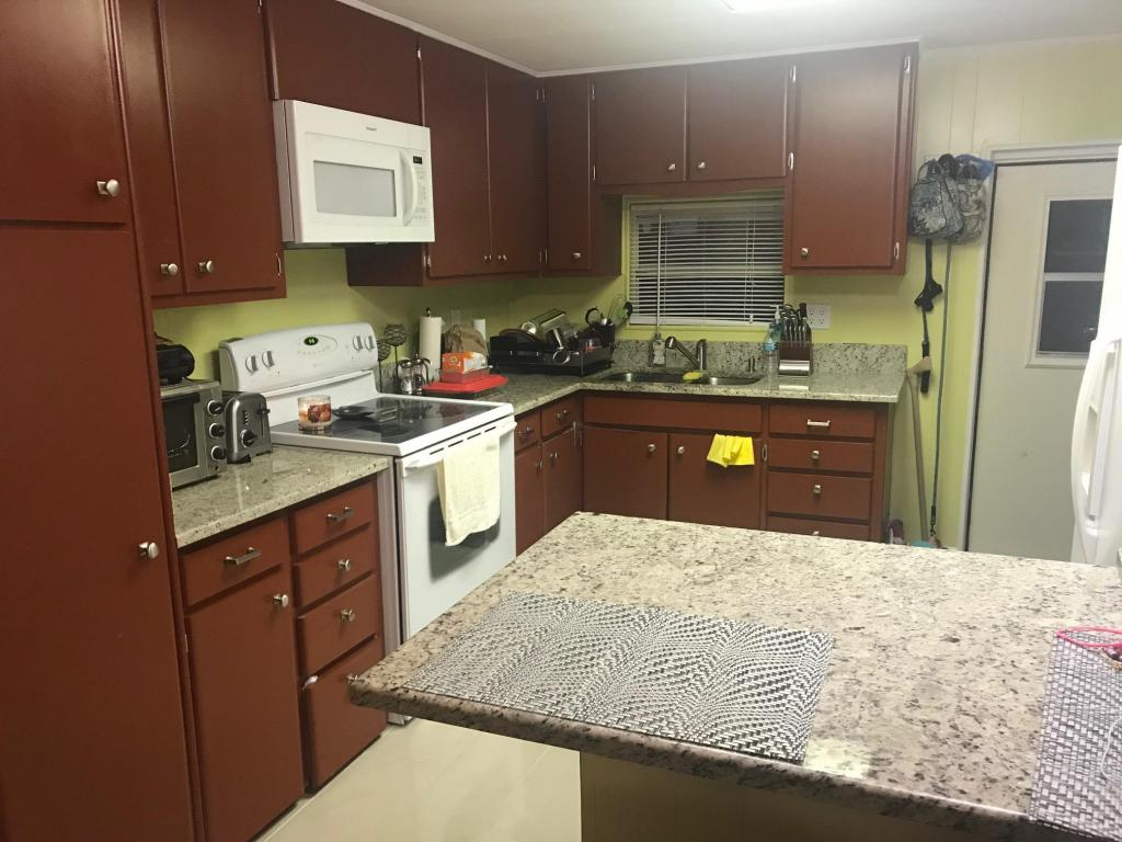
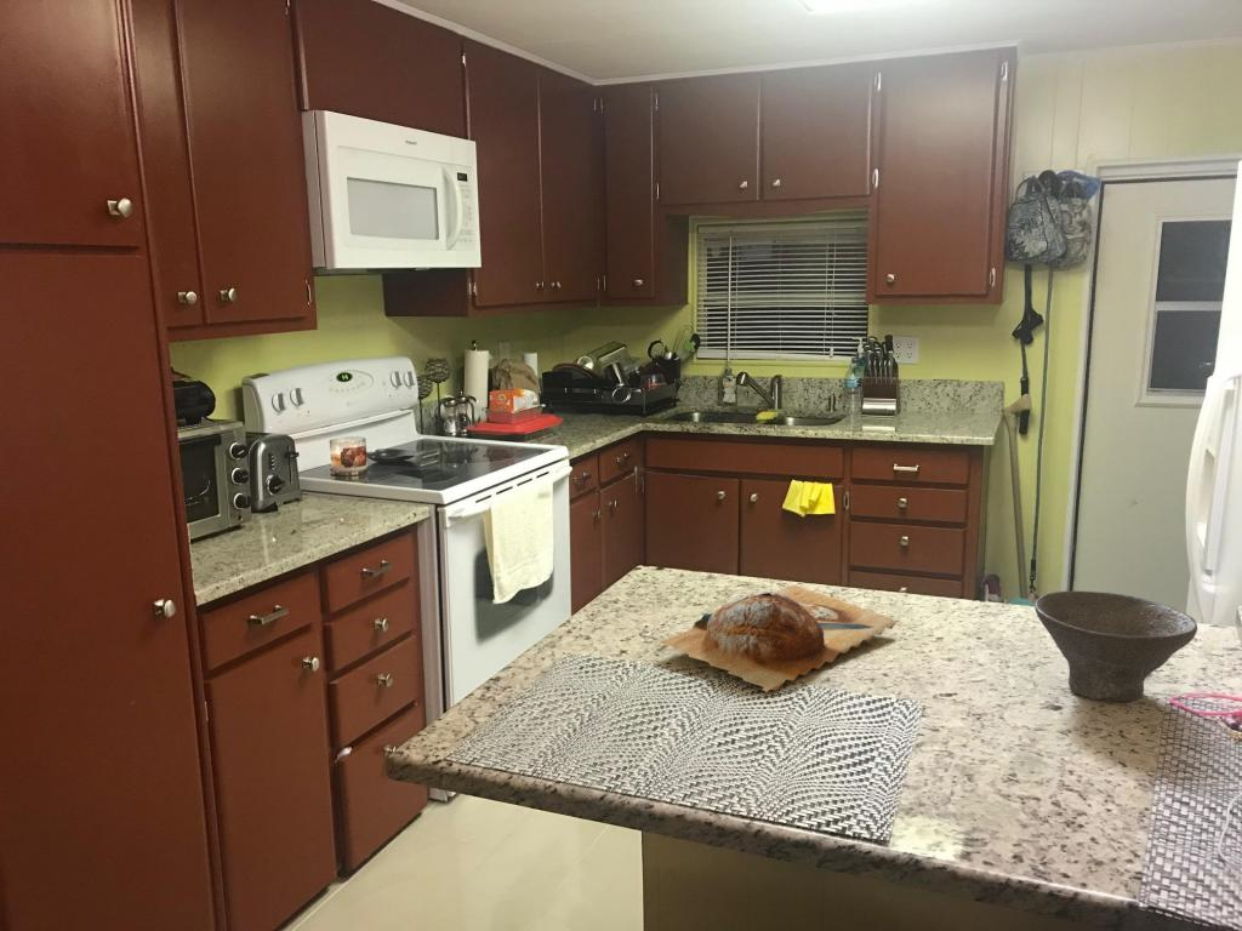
+ chopping board (781, 615)
+ bowl (1110, 650)
